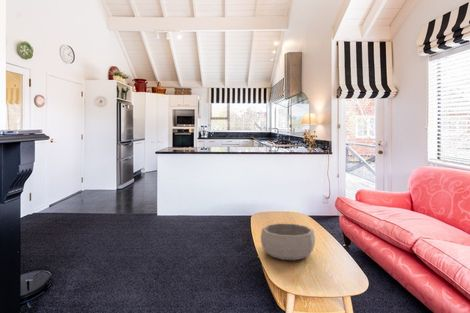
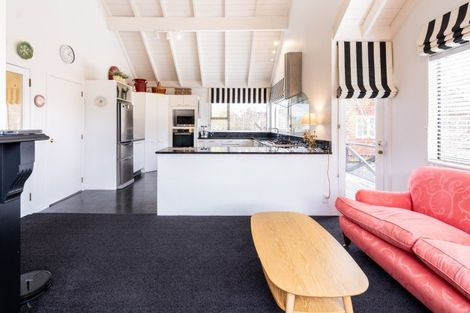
- decorative bowl (287, 241)
